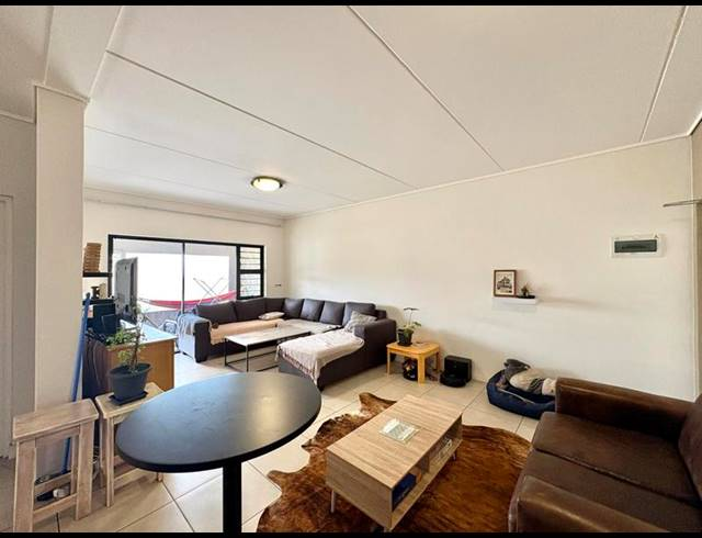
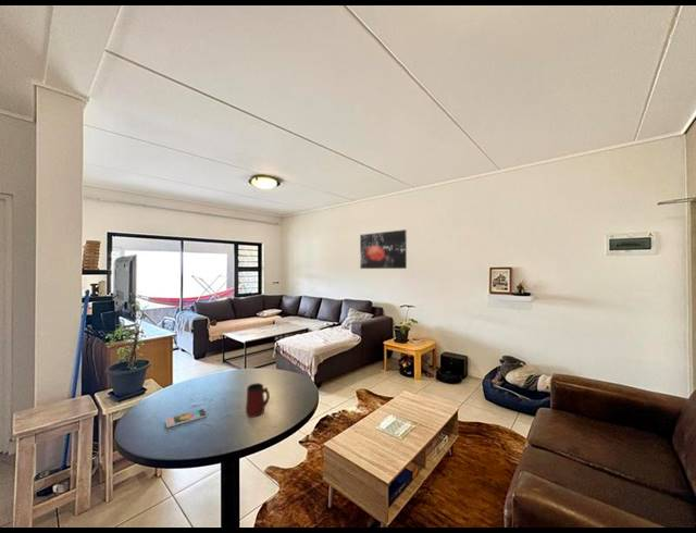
+ smartphone (186, 418)
+ mug (258, 398)
+ wall art (382, 250)
